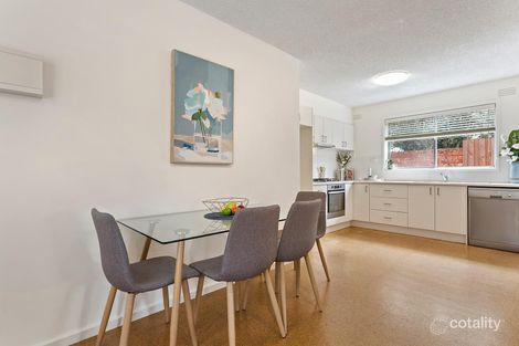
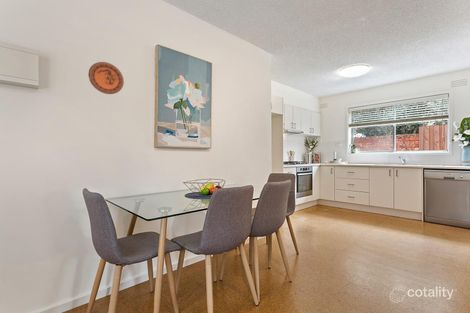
+ decorative plate (106, 78)
